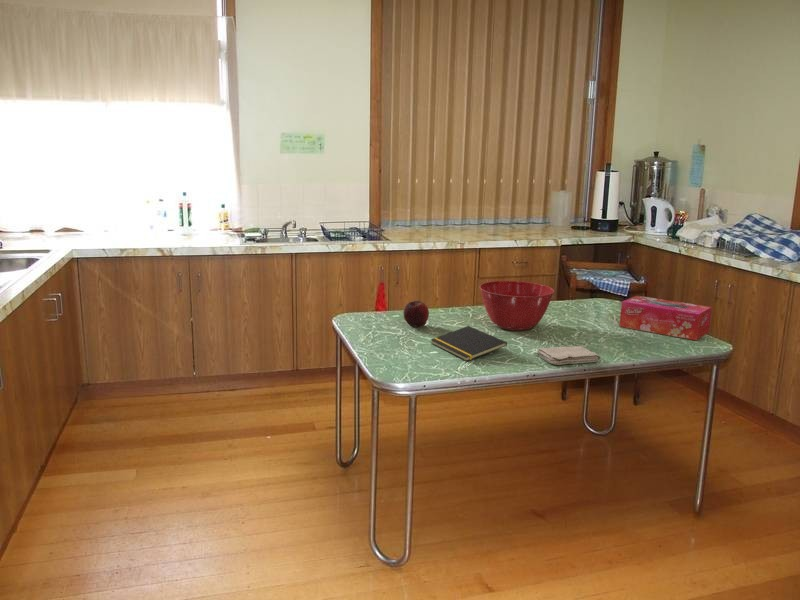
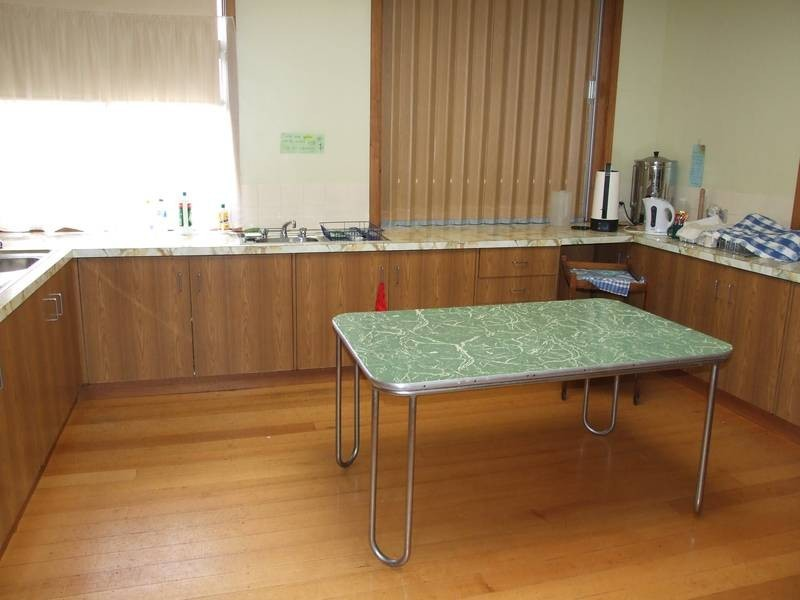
- fruit (415, 313)
- washcloth (567, 354)
- tissue box (664, 316)
- notepad (467, 342)
- mixing bowl (515, 307)
